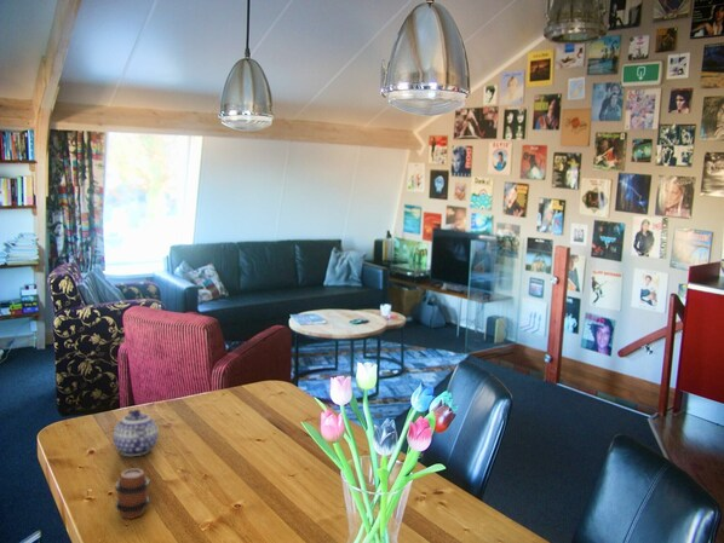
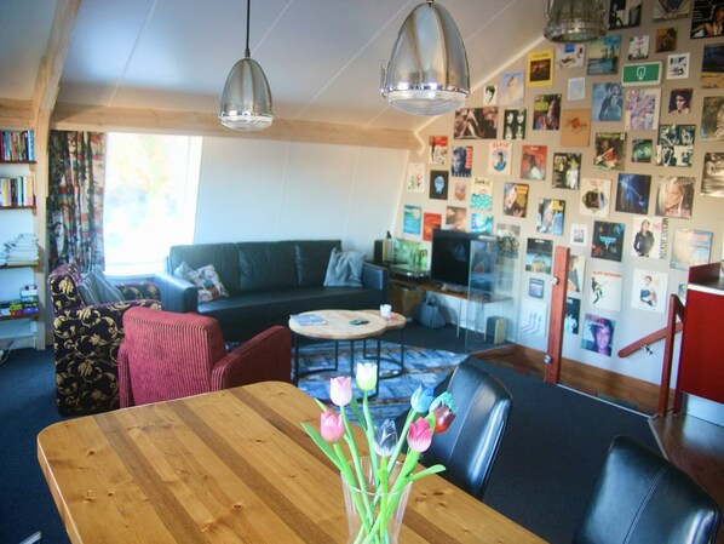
- teapot (136, 431)
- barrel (132, 492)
